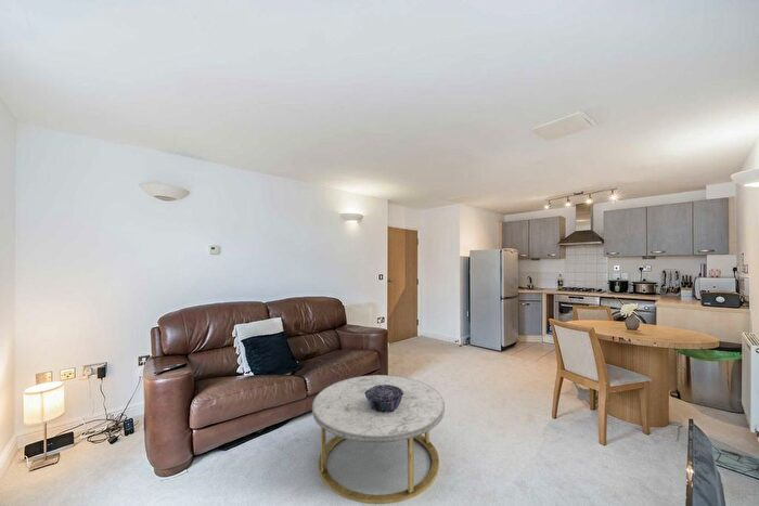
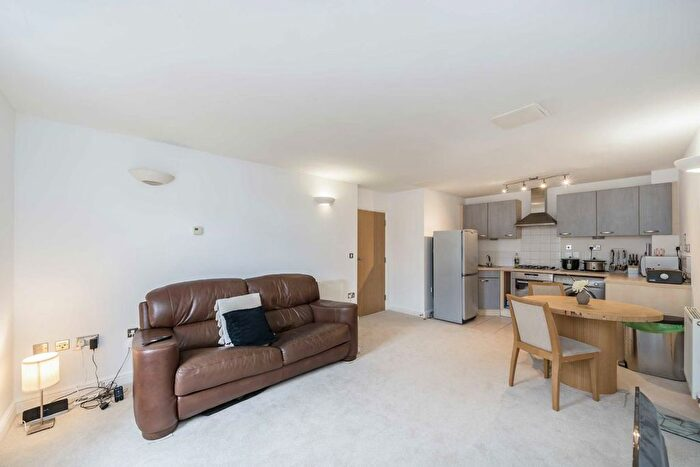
- coffee table (378, 429)
- decorative bowl (384, 398)
